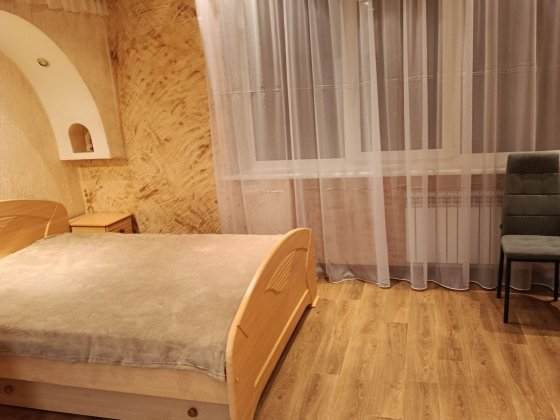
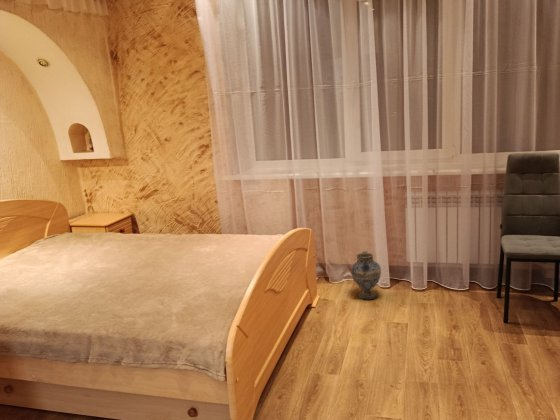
+ ceramic jug (366, 274)
